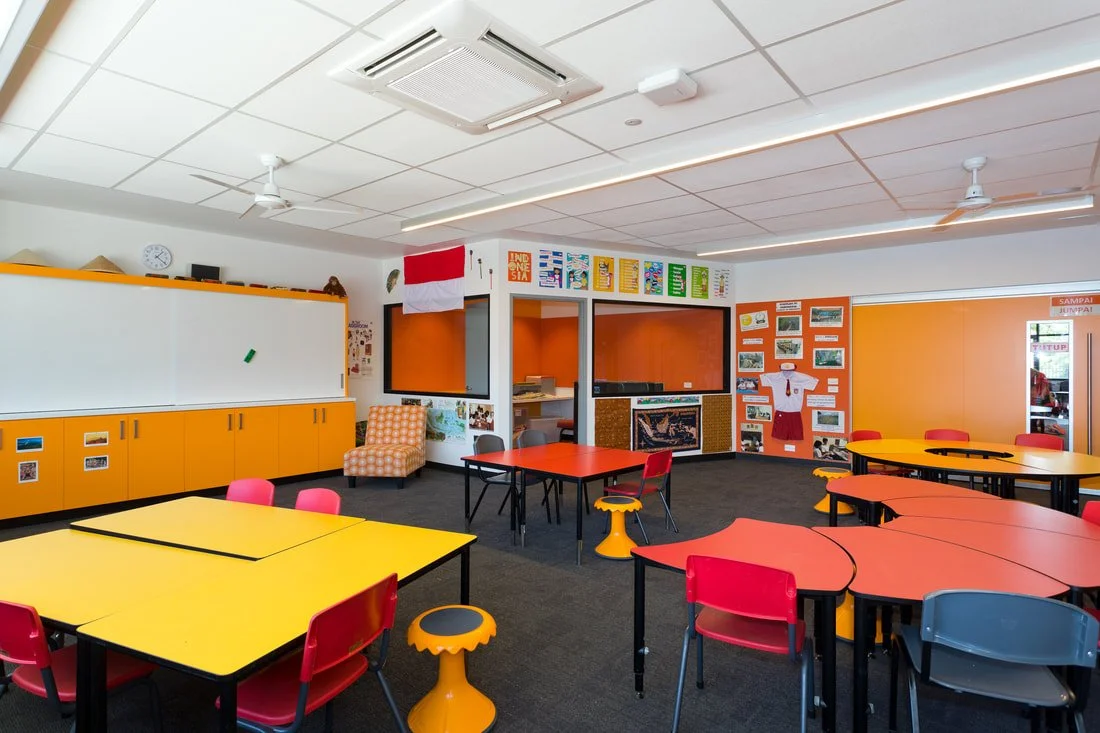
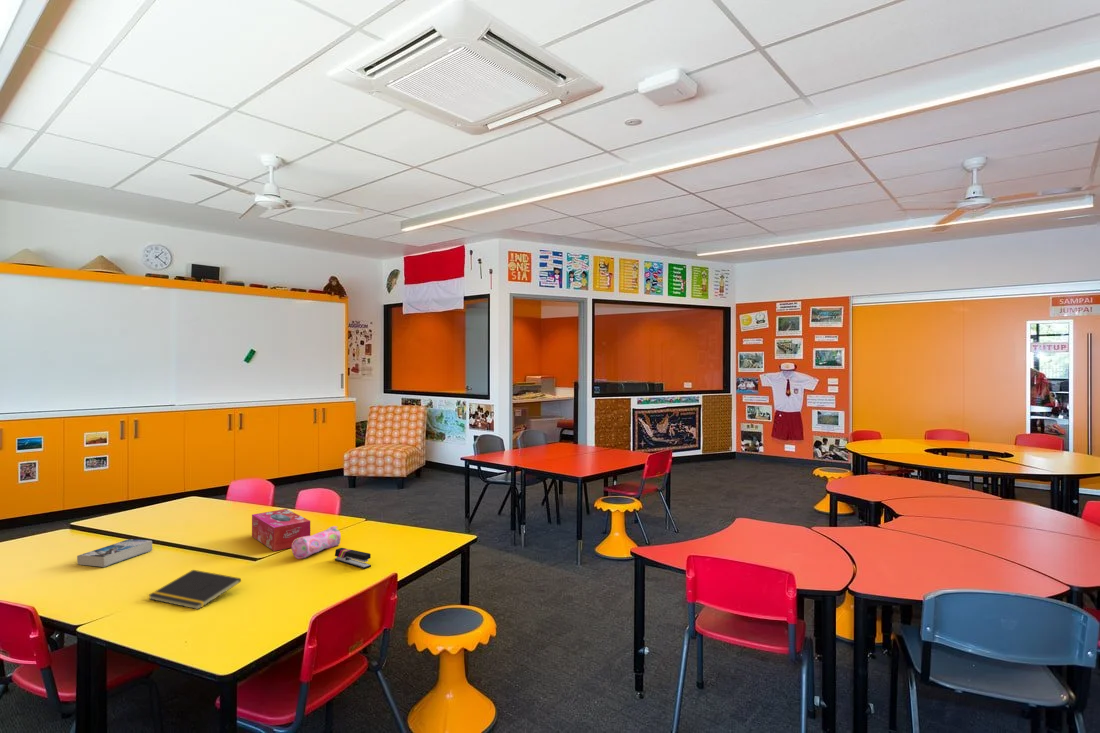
+ tissue box (280, 528)
+ book (116, 552)
+ stapler (352, 556)
+ notepad (195, 588)
+ pencil case (317, 541)
